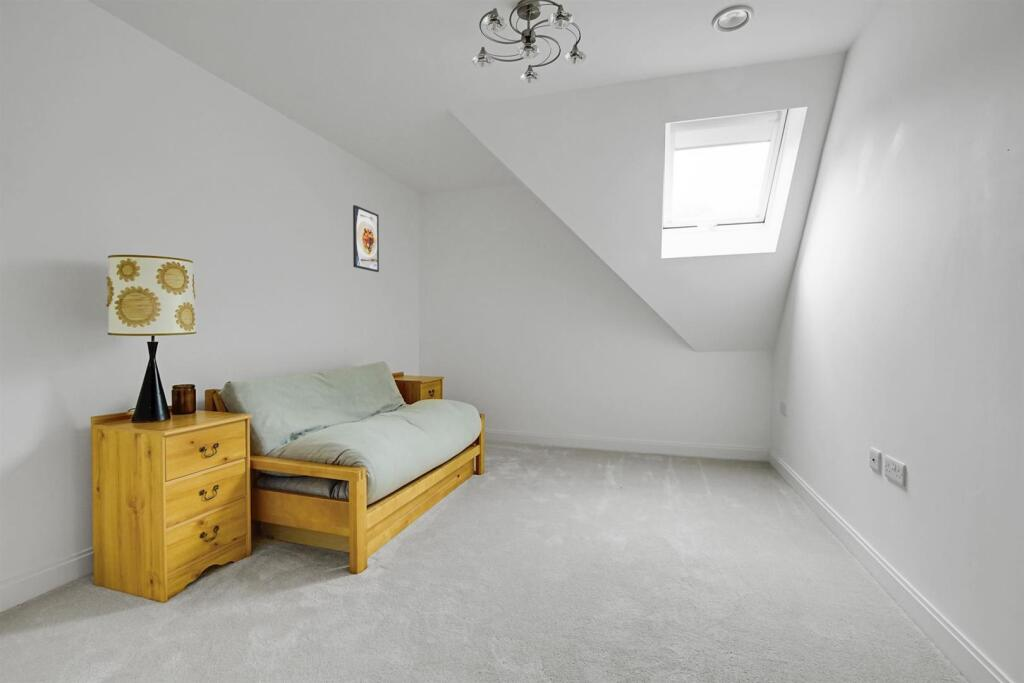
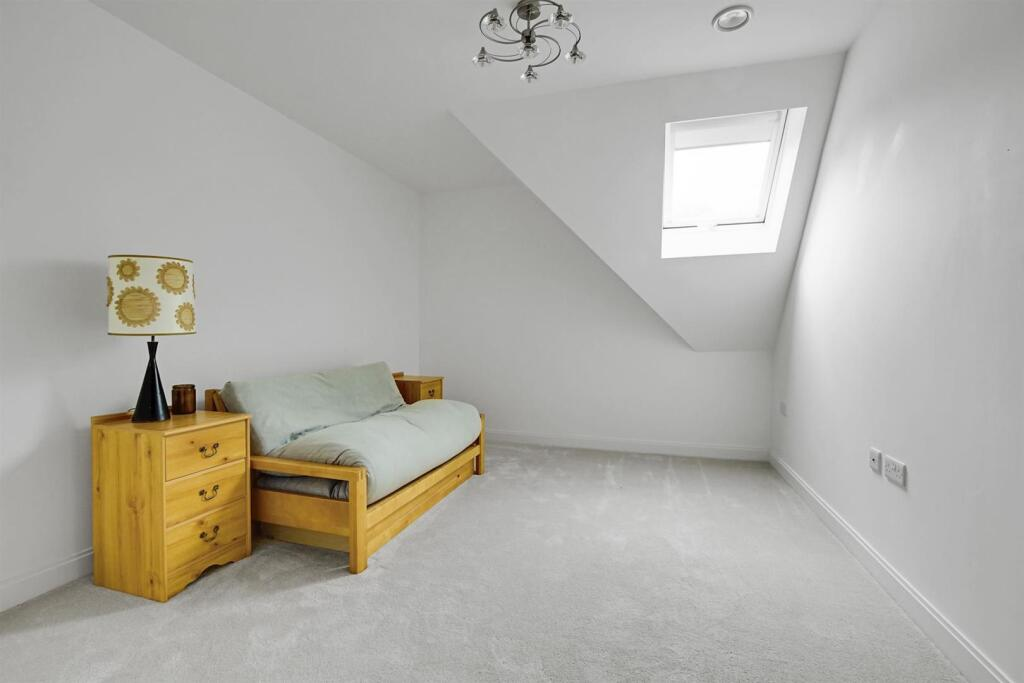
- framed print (366, 239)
